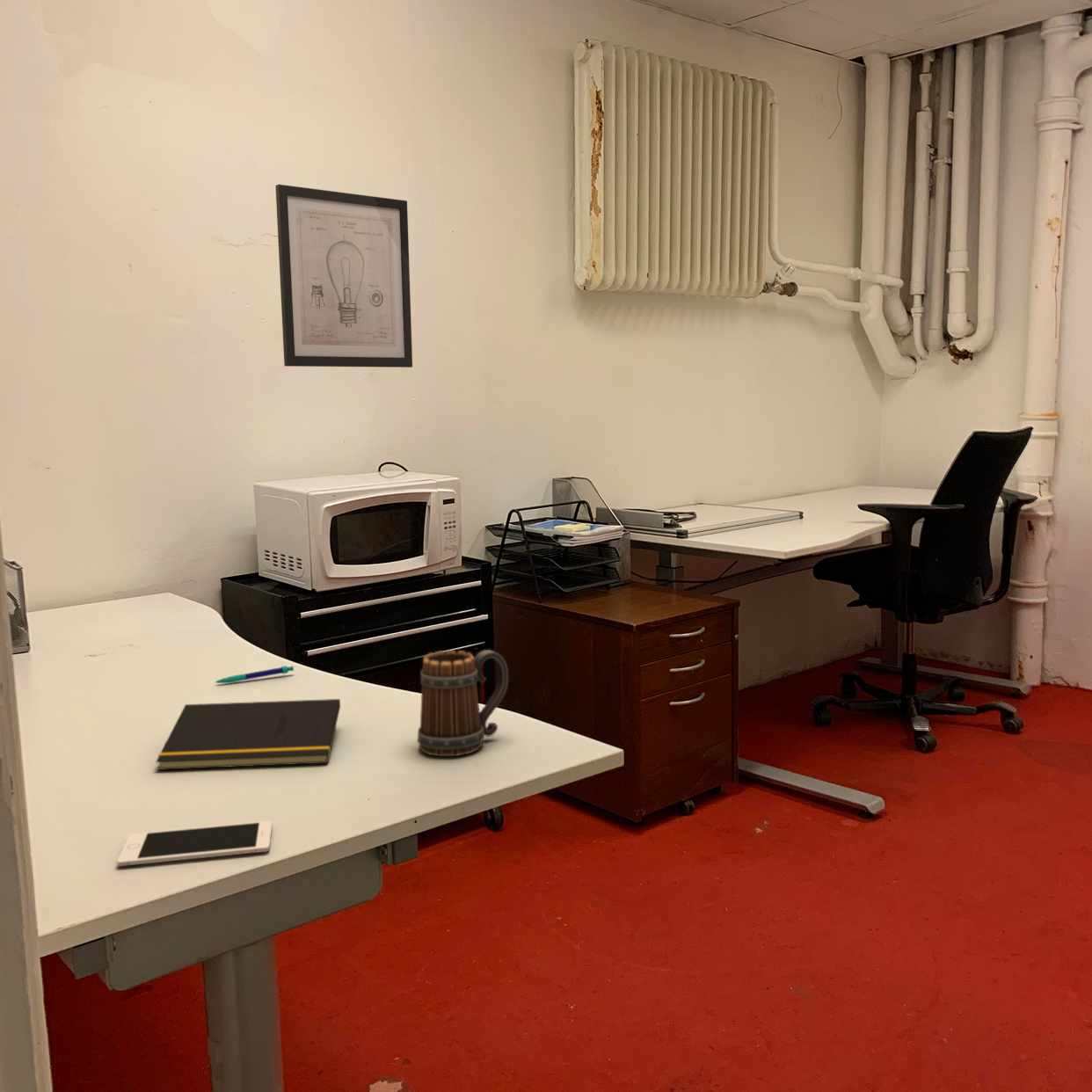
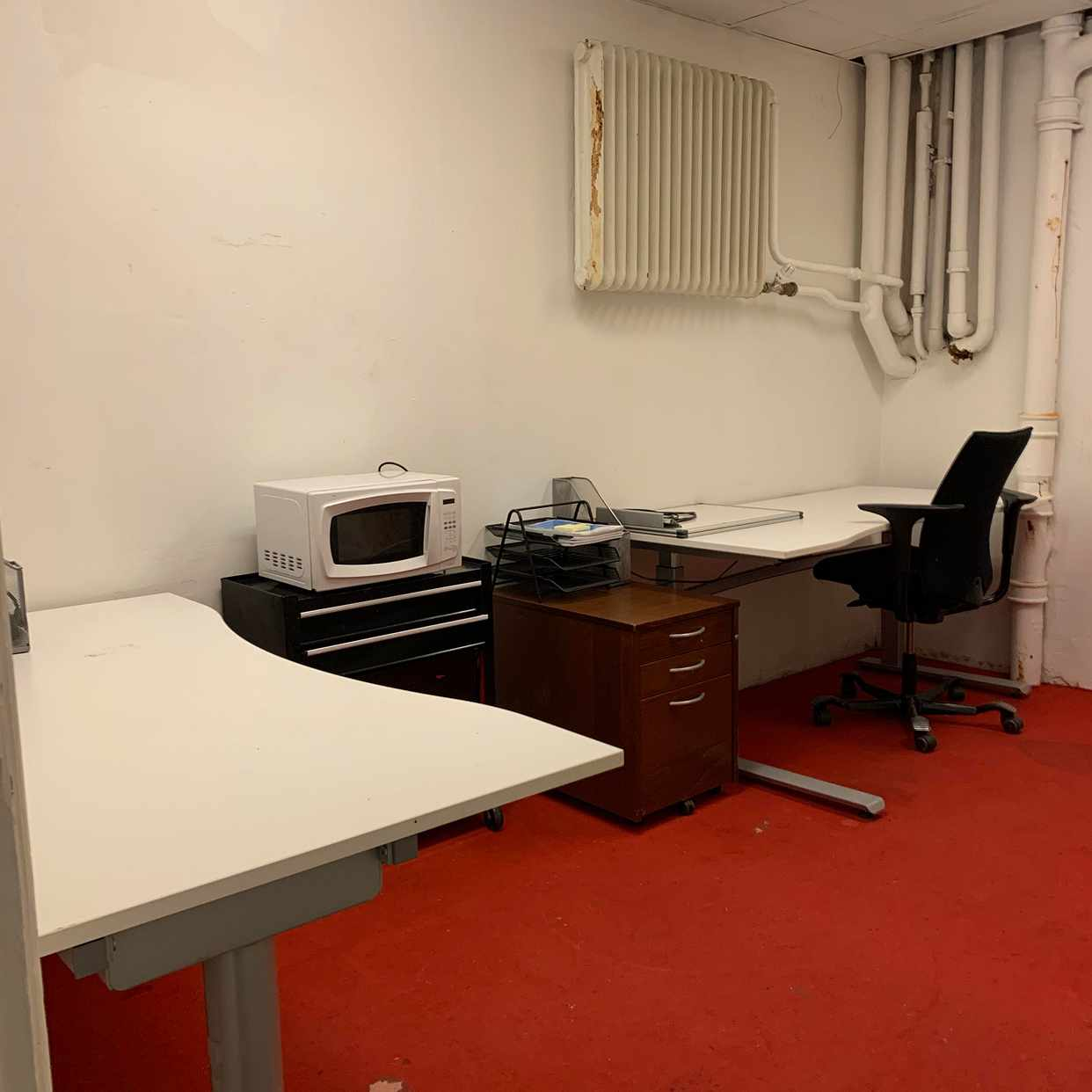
- notepad (253, 732)
- wall art (347, 280)
- mug (463, 699)
- pen (254, 674)
- cell phone (198, 842)
